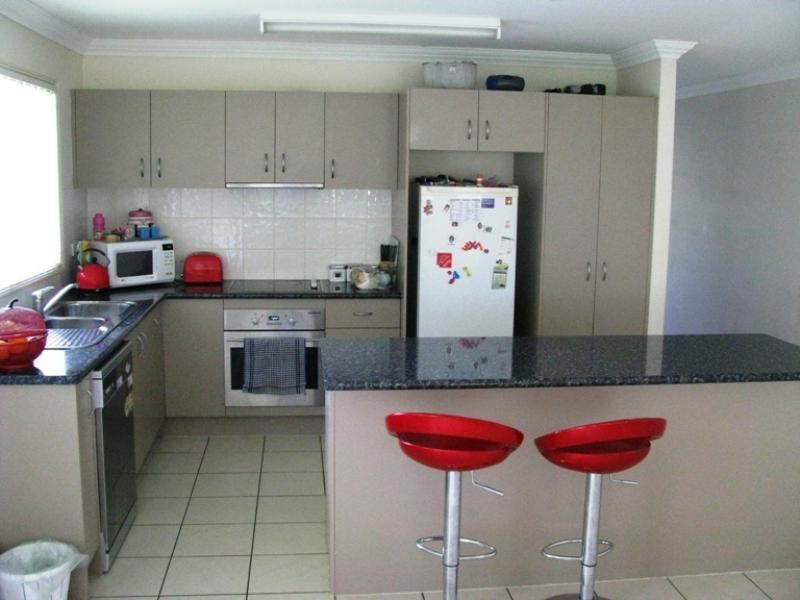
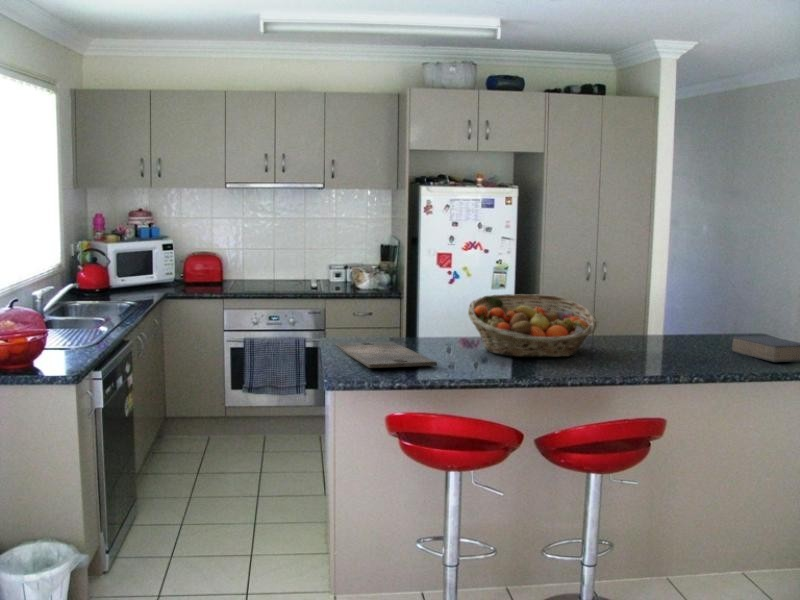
+ fruit basket (531, 324)
+ cutting board (382, 353)
+ book (771, 348)
